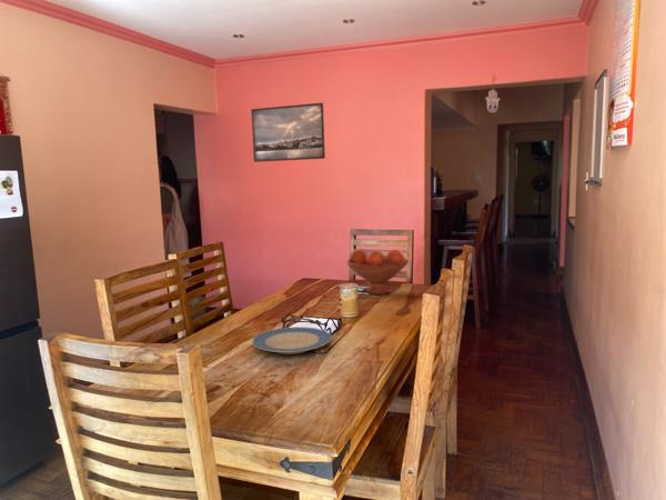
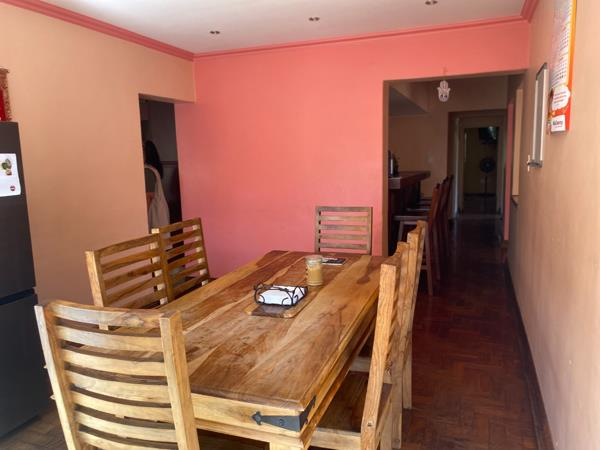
- plate (292, 342)
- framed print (286, 133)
- fruit bowl (377, 270)
